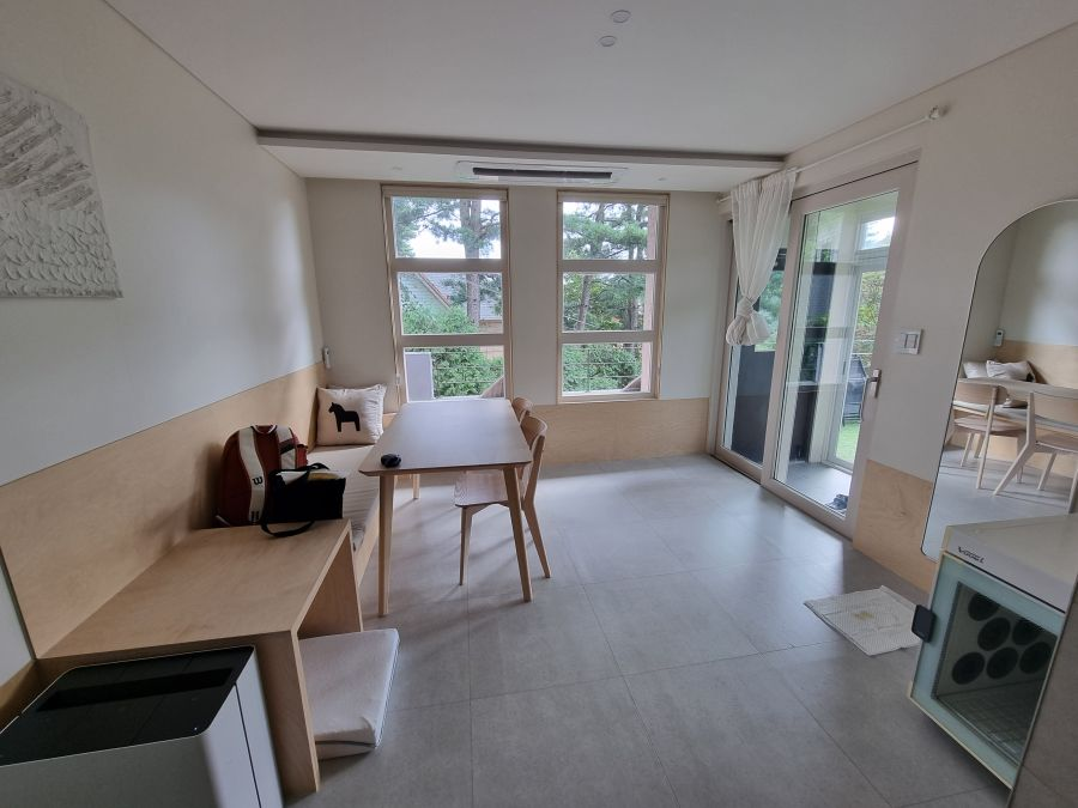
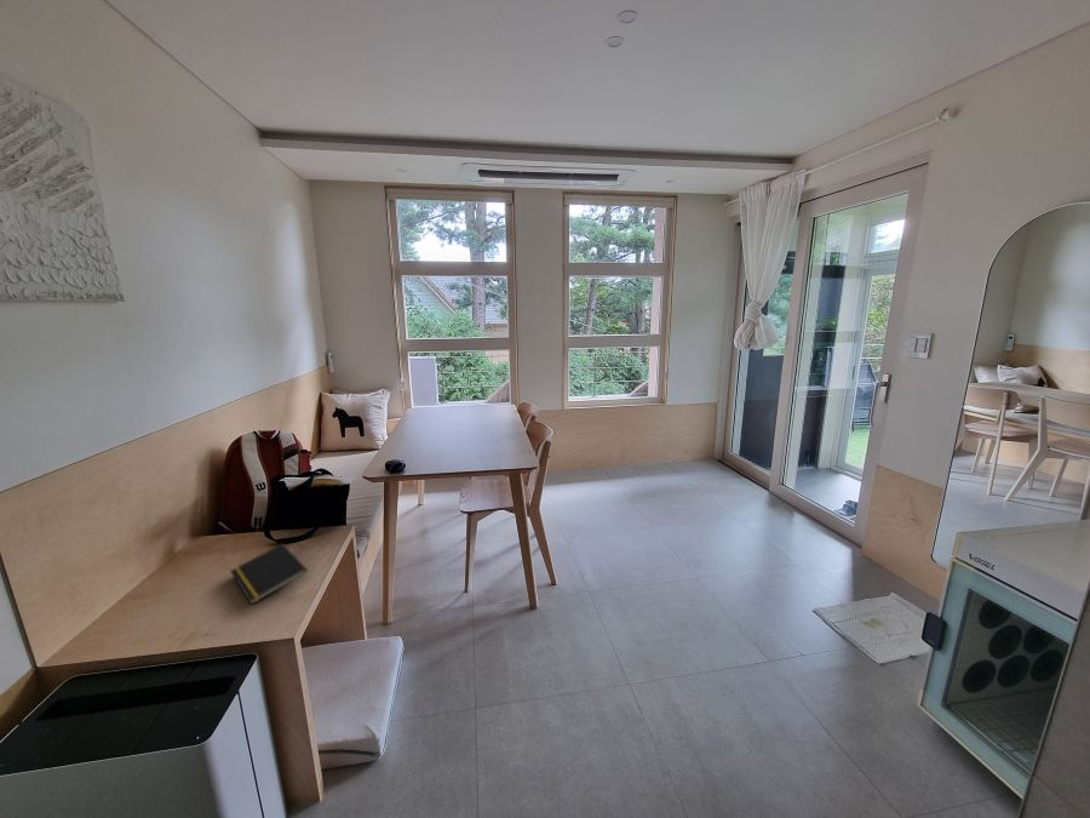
+ notepad (268, 571)
